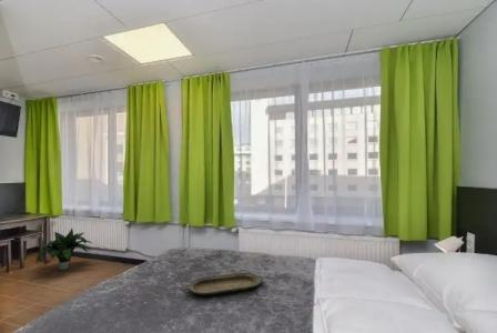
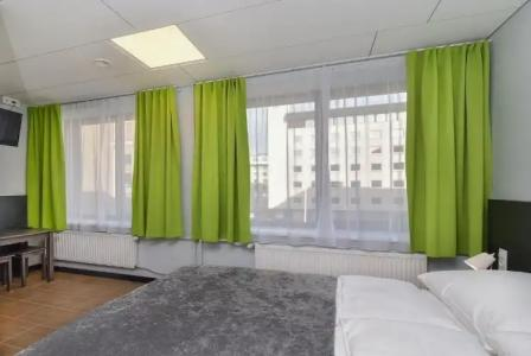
- potted plant (64, 249)
- serving tray (225, 284)
